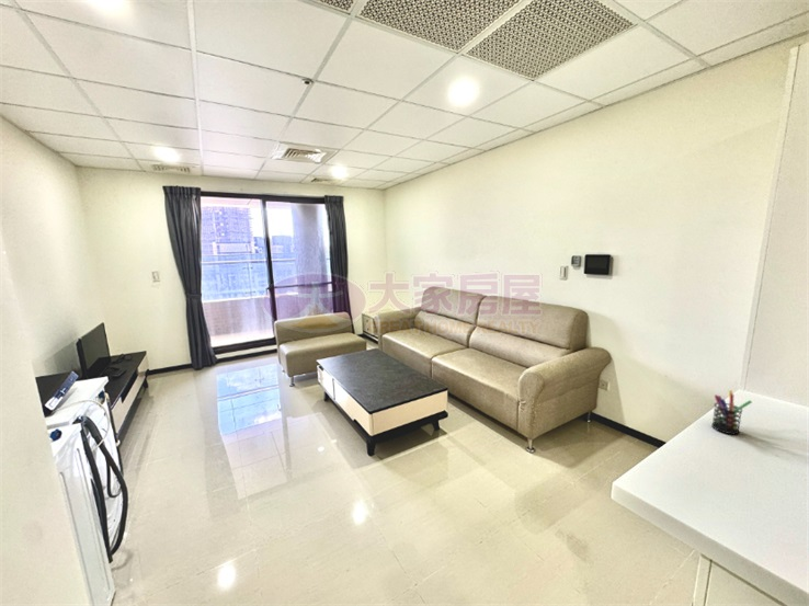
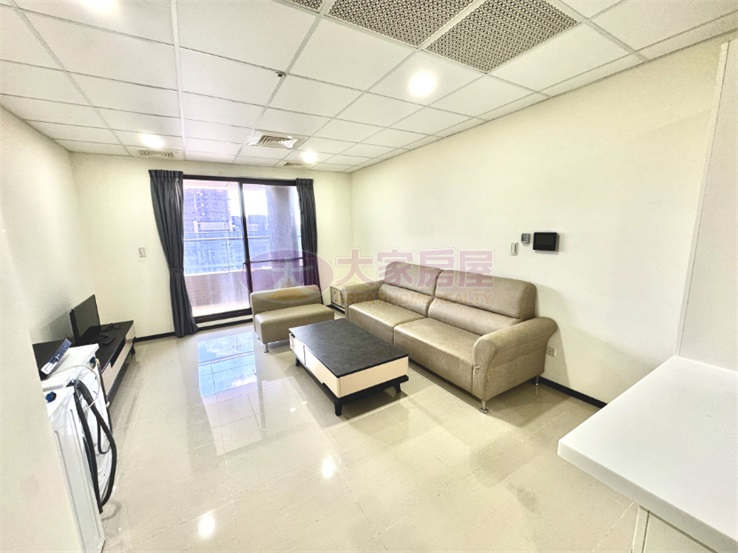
- pen holder (731, 411)
